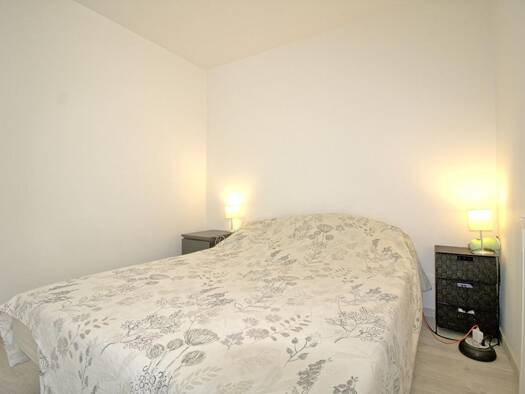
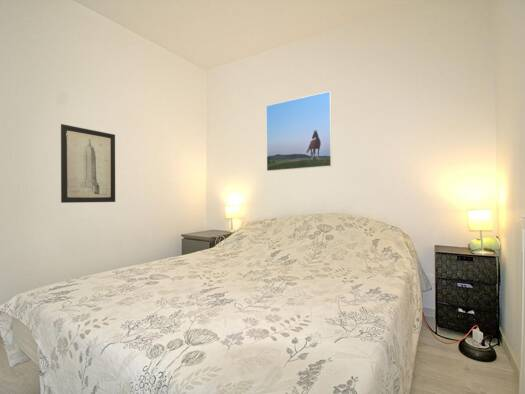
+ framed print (296, 134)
+ wall art (90, 166)
